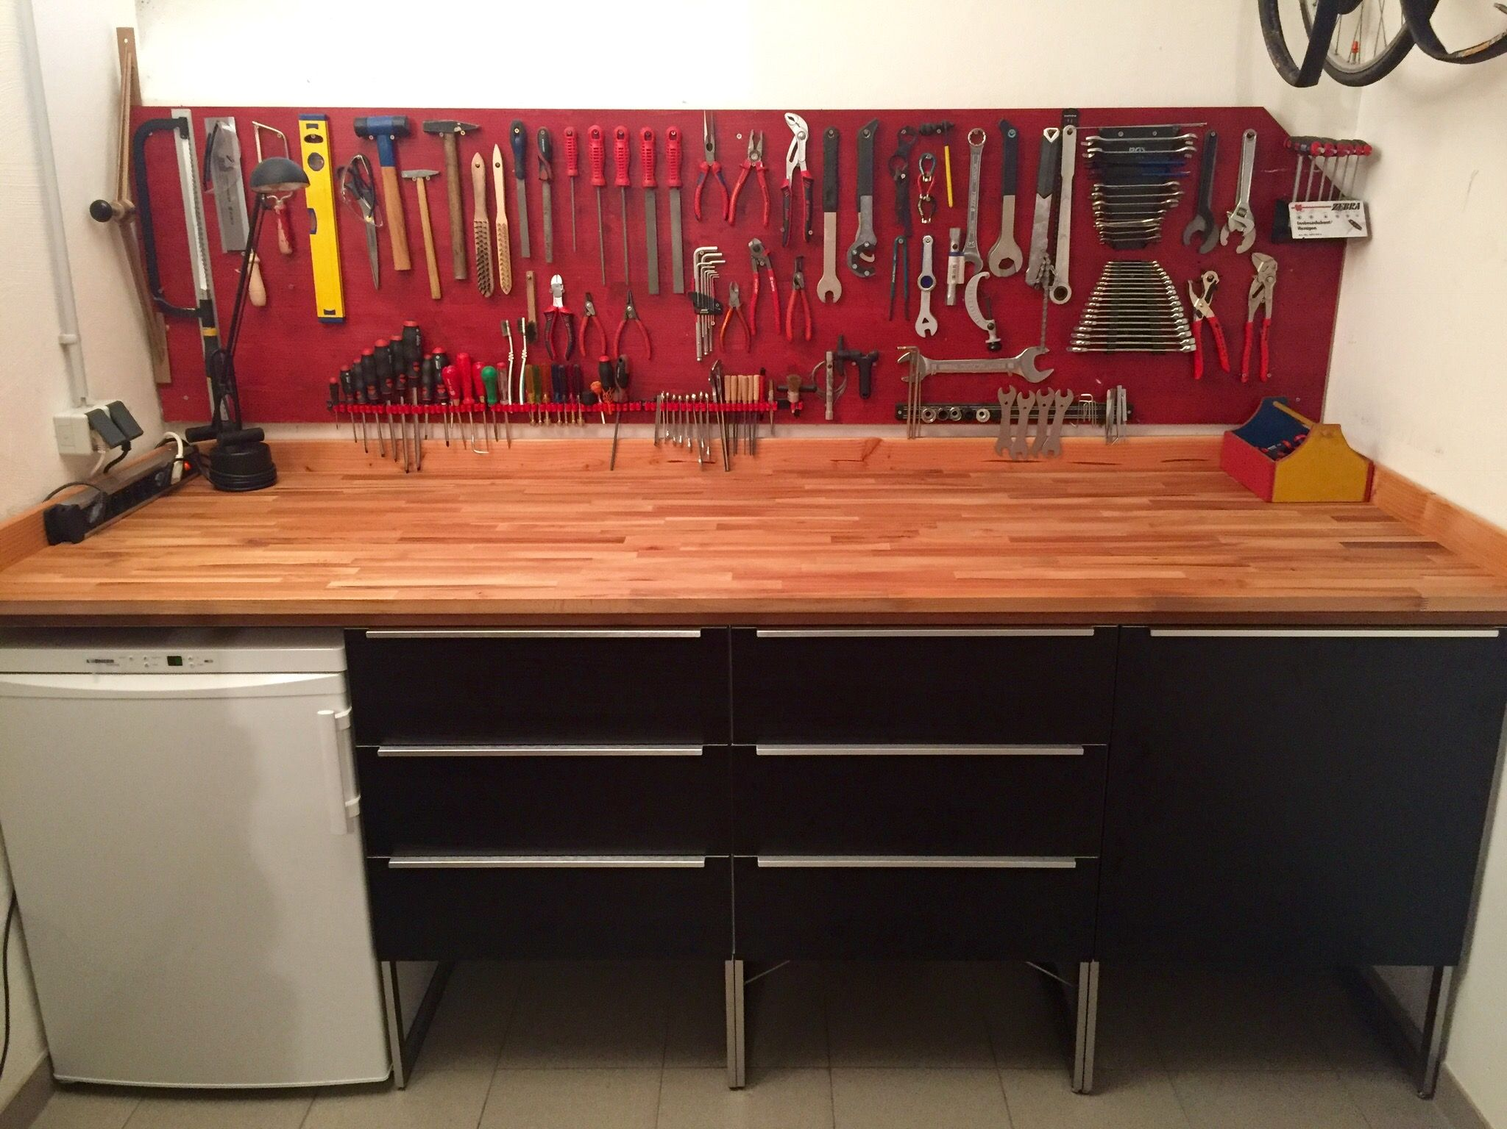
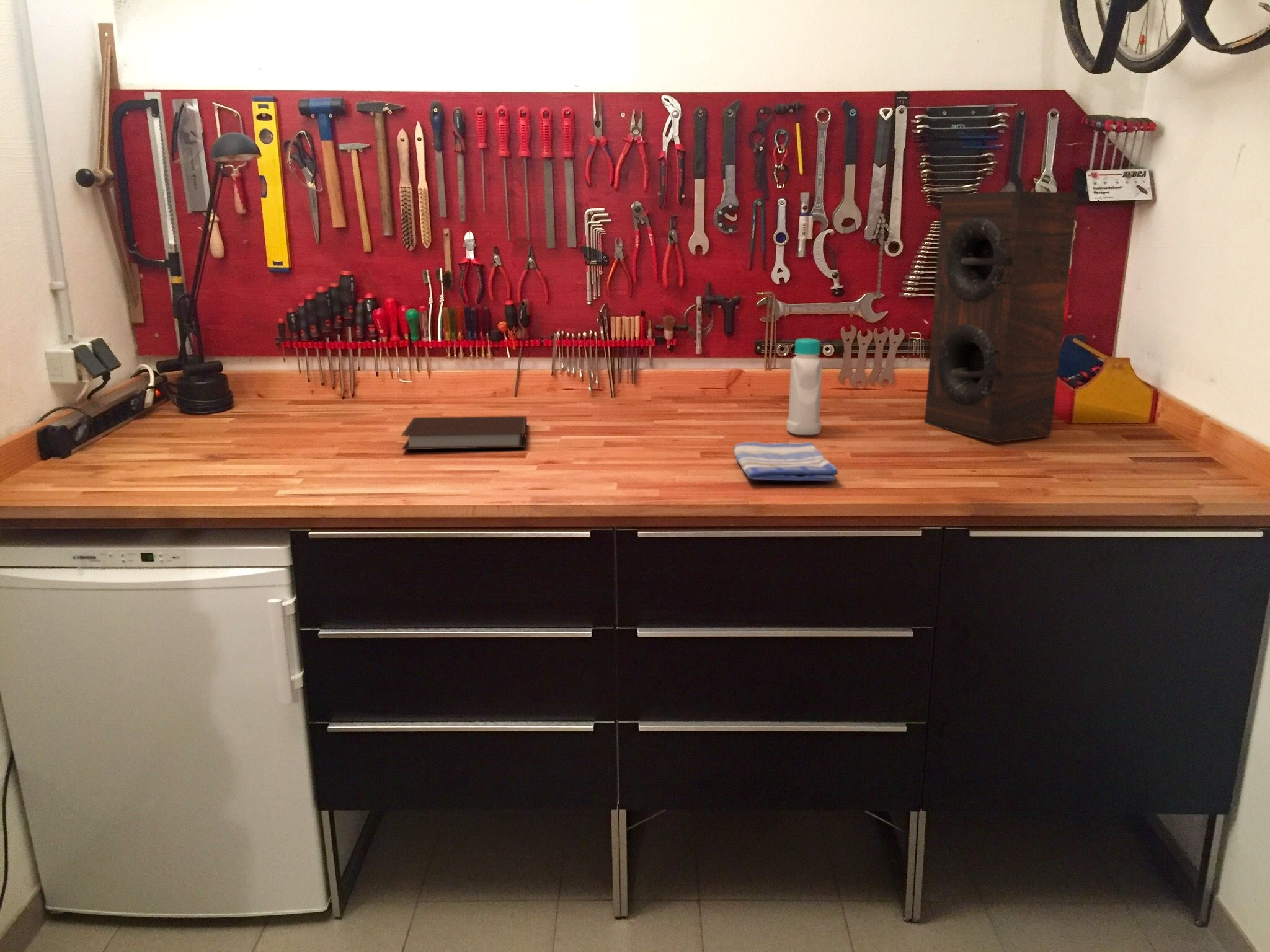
+ speaker (979, 315)
+ dish towel (783, 460)
+ bottle (805, 386)
+ notebook (467, 431)
